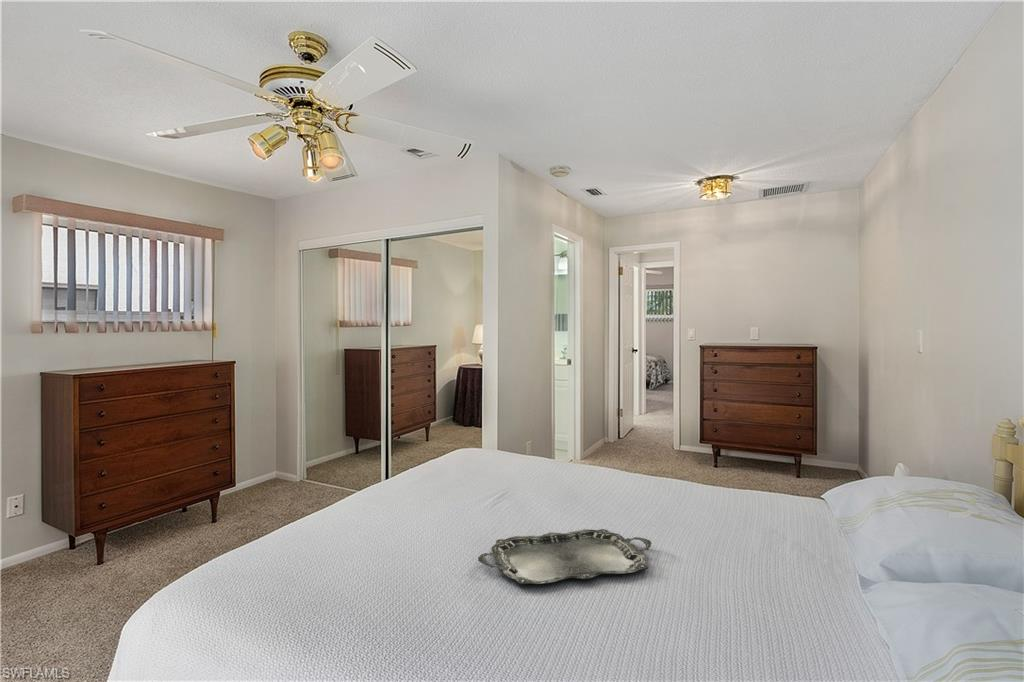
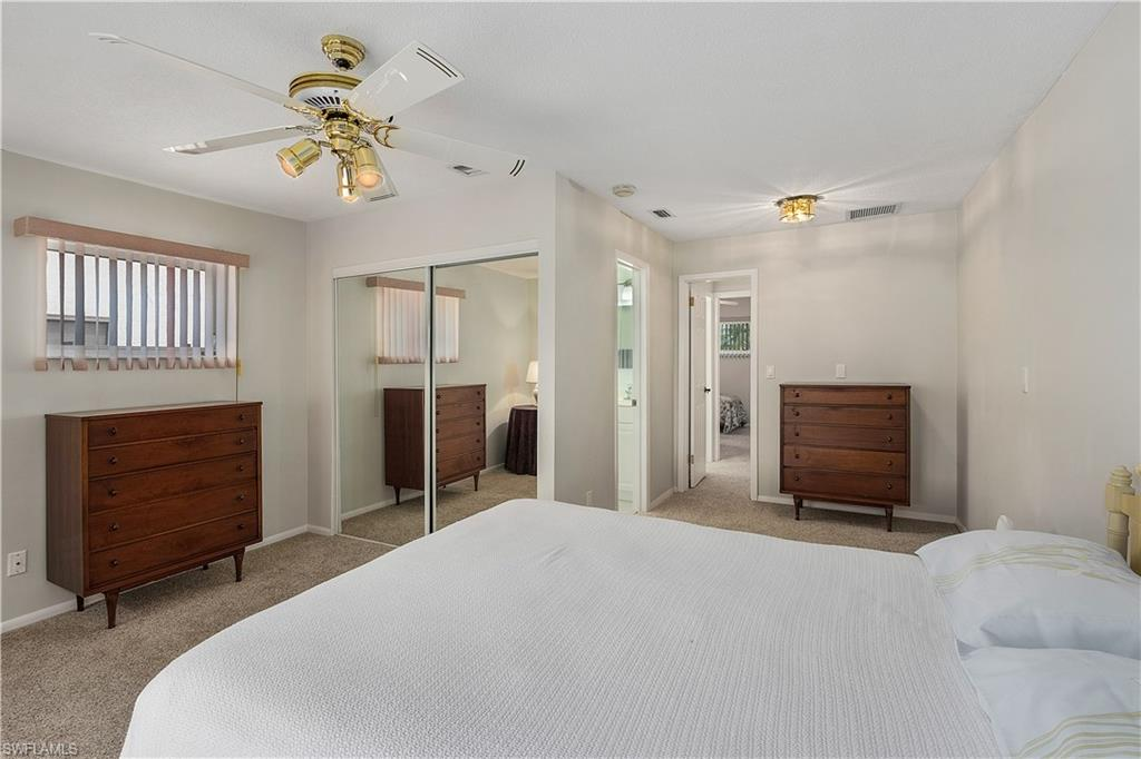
- serving tray (567, 553)
